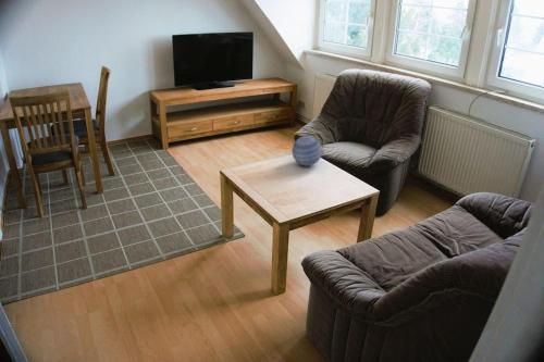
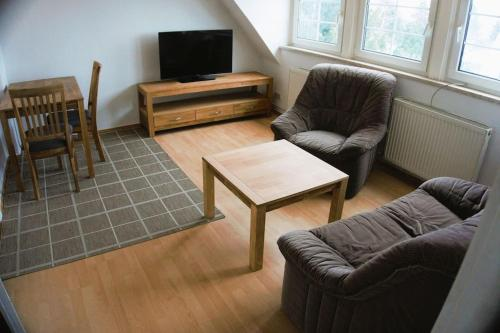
- decorative ball (307, 150)
